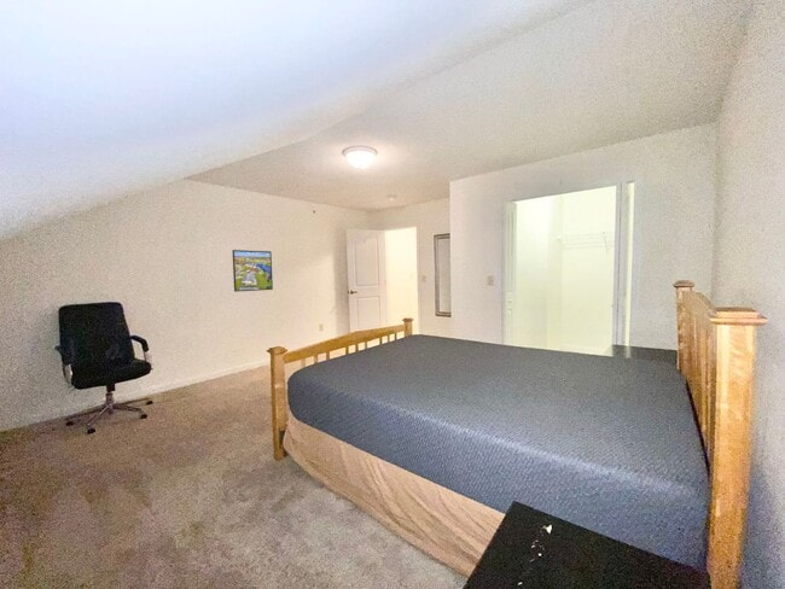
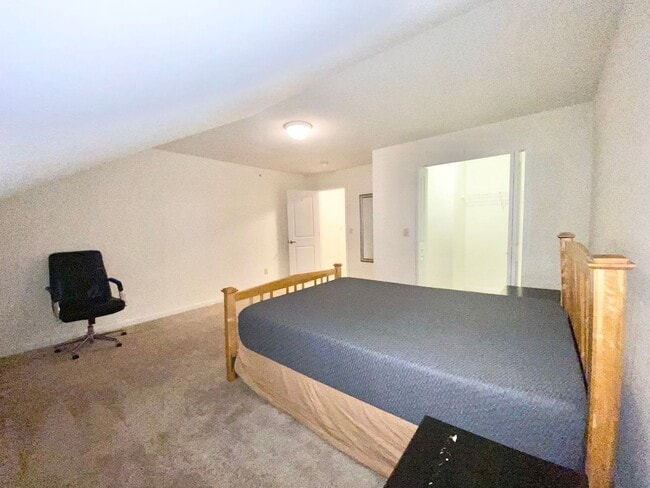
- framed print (252, 270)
